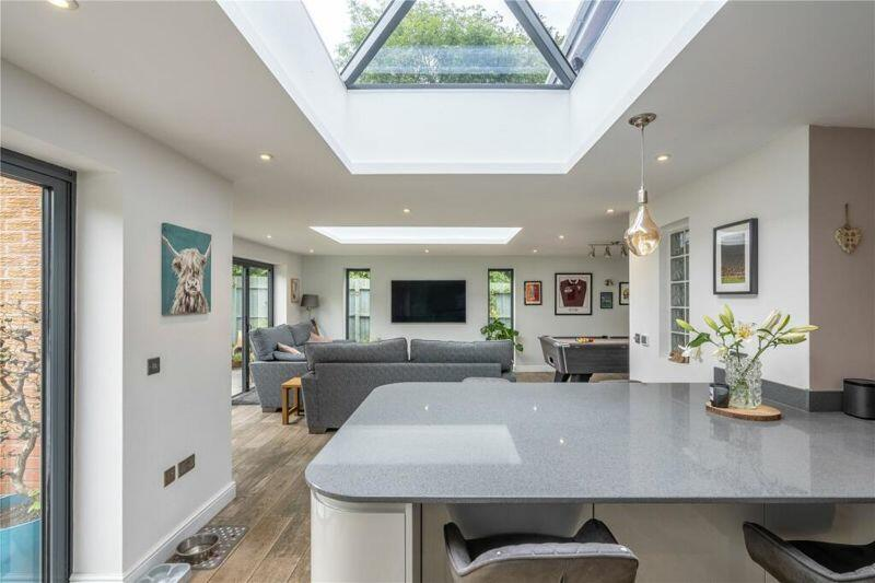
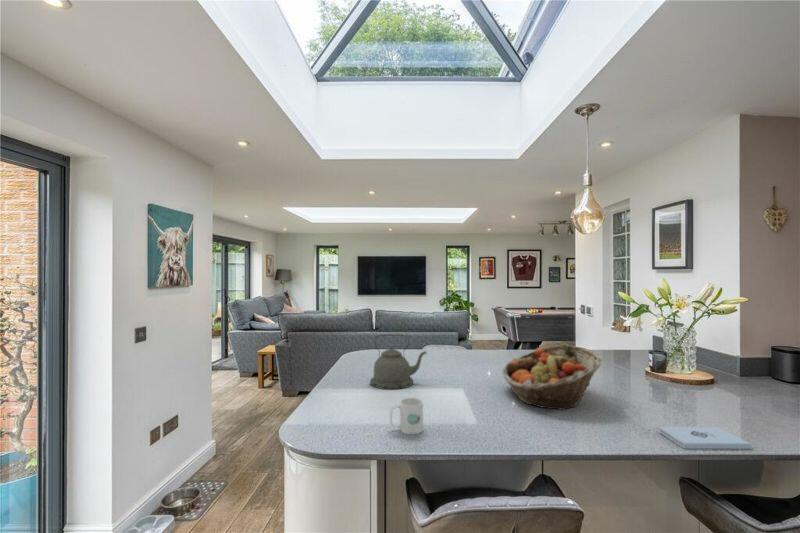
+ notepad (701, 437)
+ mug (406, 415)
+ kettle (394, 358)
+ fruit basket (549, 373)
